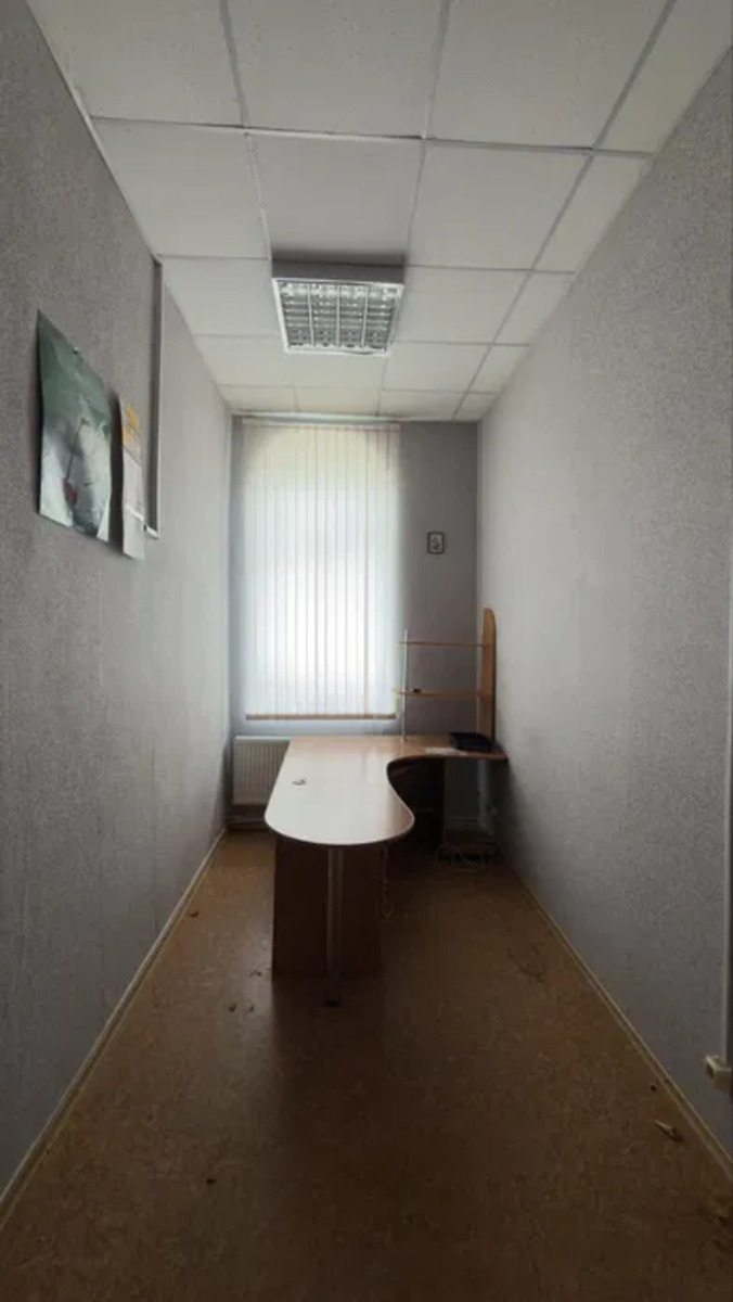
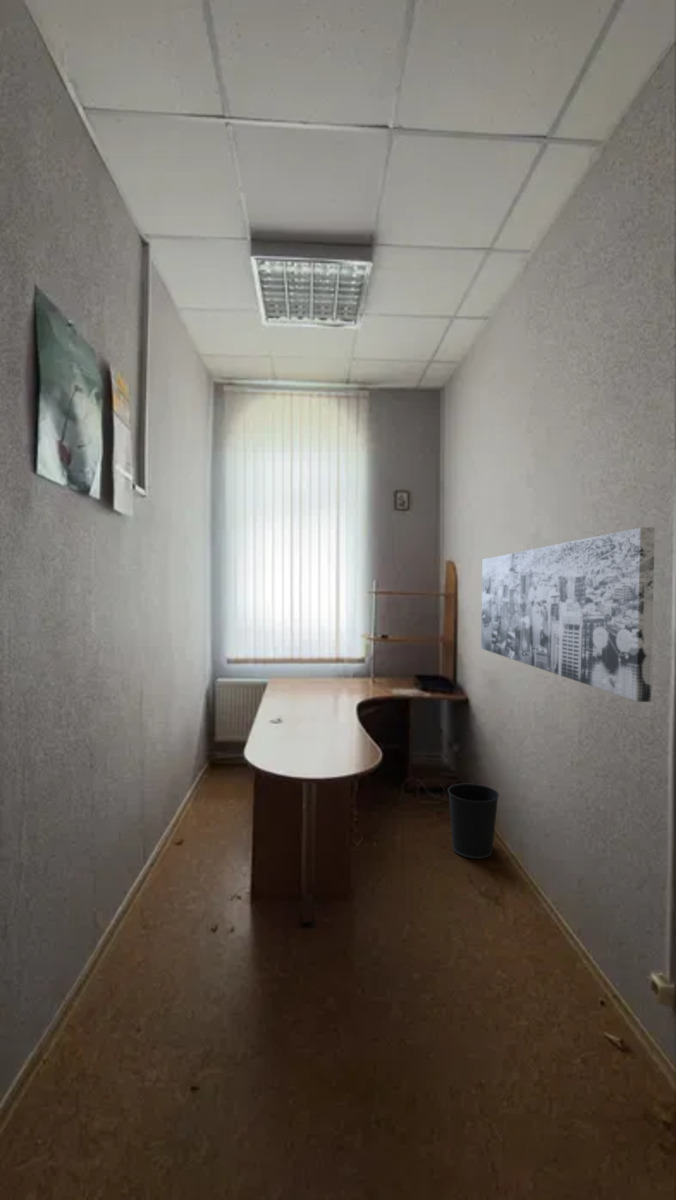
+ wastebasket (472, 820)
+ wall art (539, 607)
